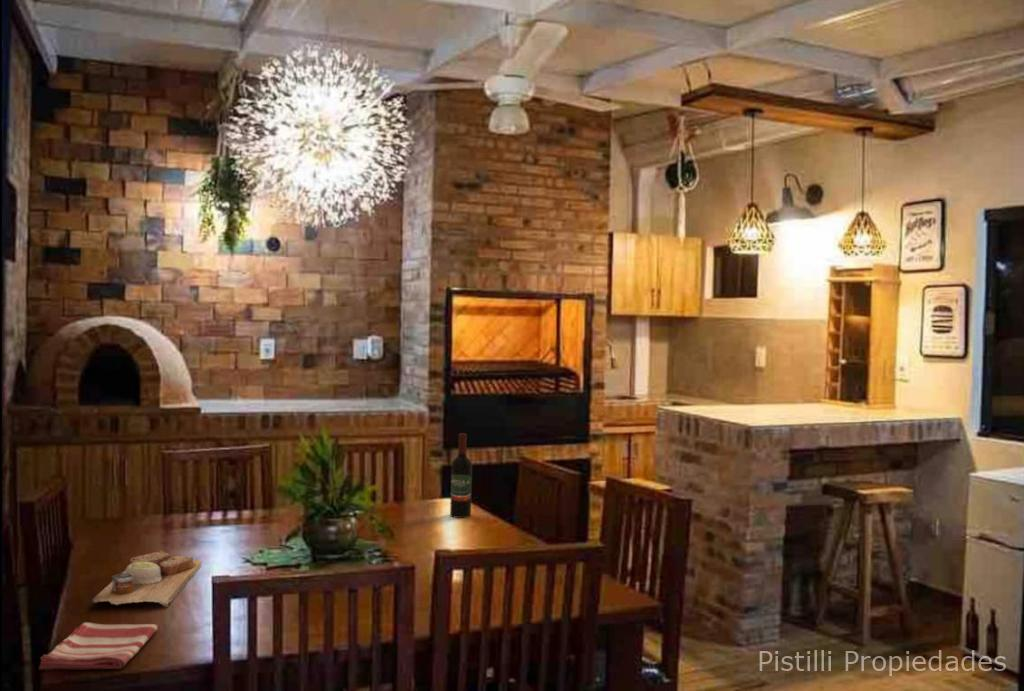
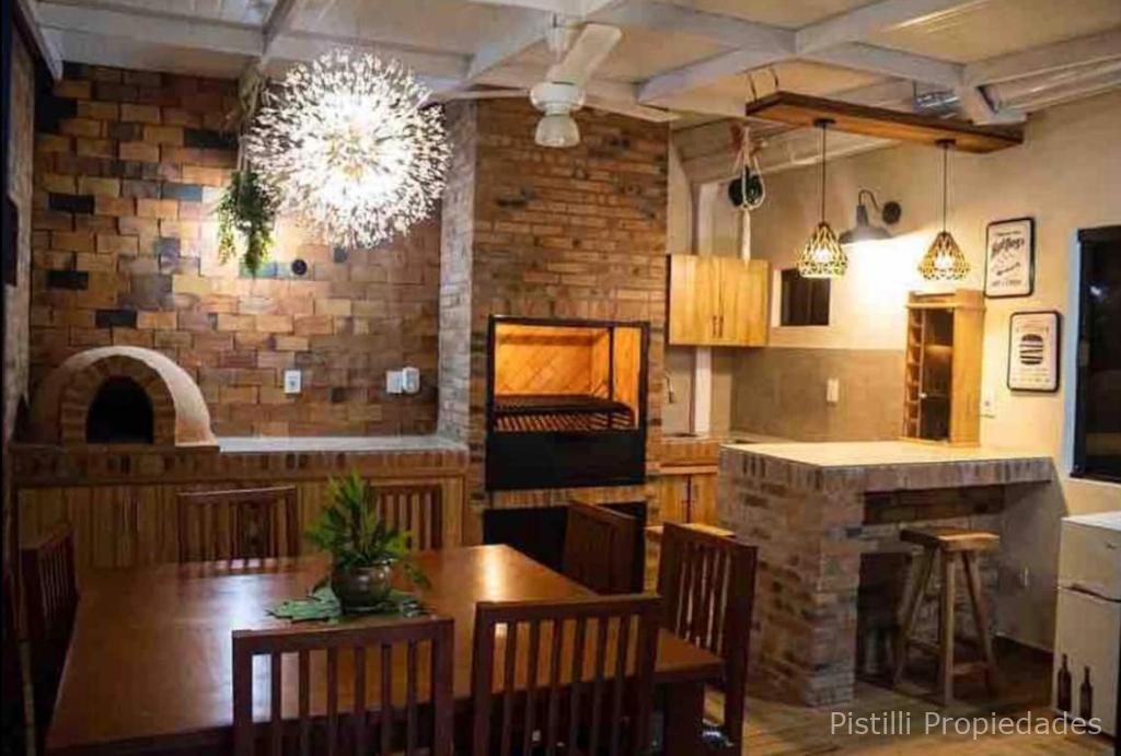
- dish towel (102, 643)
- wine bottle (461, 475)
- cutting board (151, 572)
